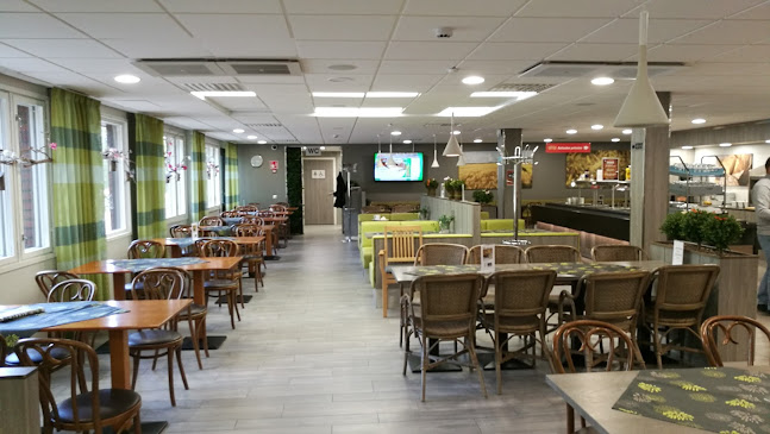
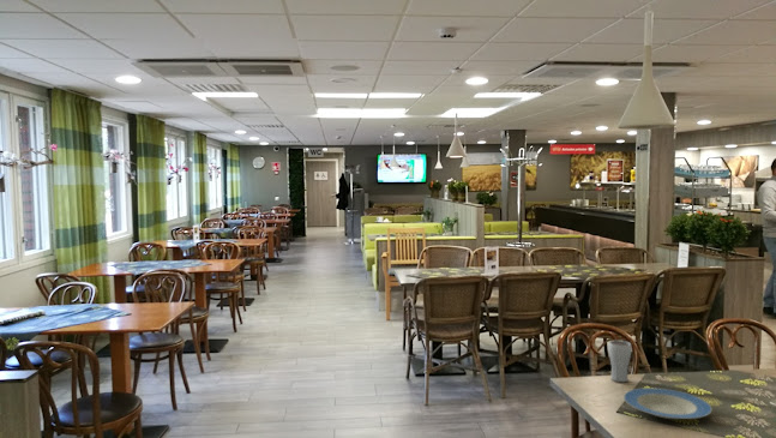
+ drinking glass (619, 361)
+ plate (666, 406)
